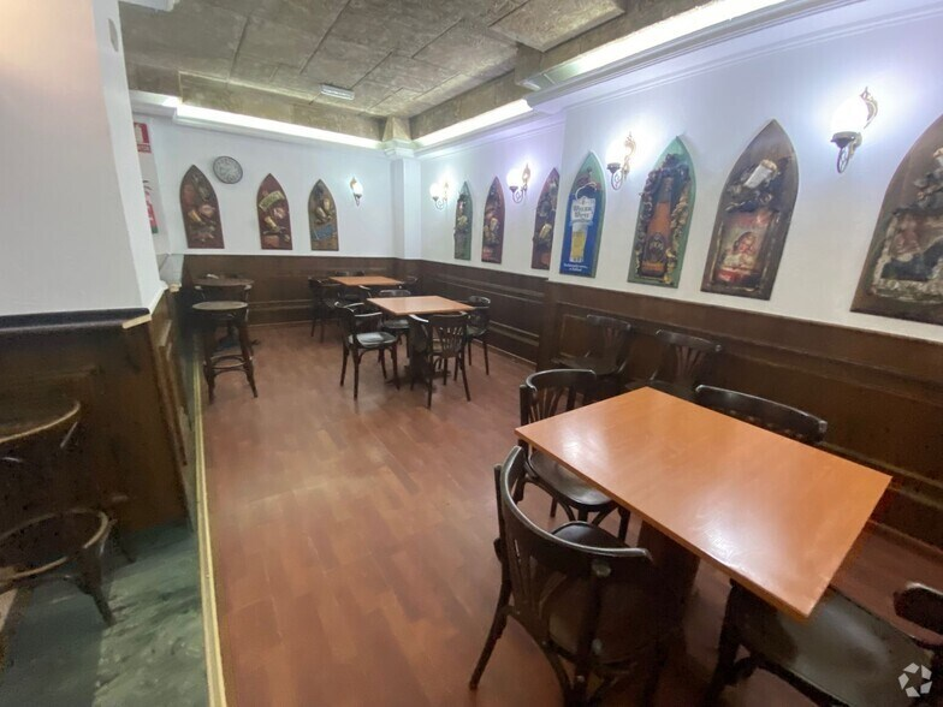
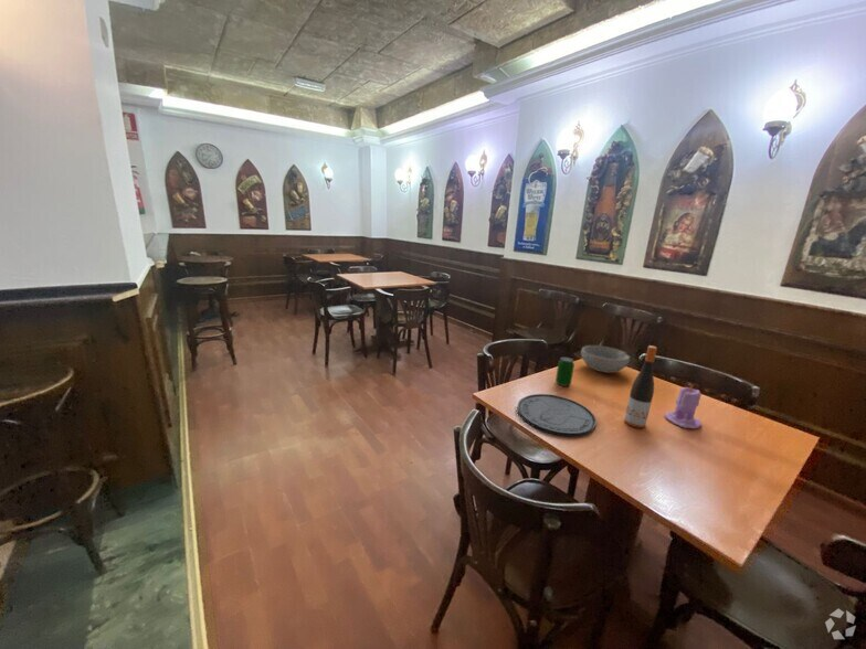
+ bowl (603, 360)
+ beverage can (564, 371)
+ candle (688, 403)
+ wine bottle (643, 385)
+ plate (555, 413)
